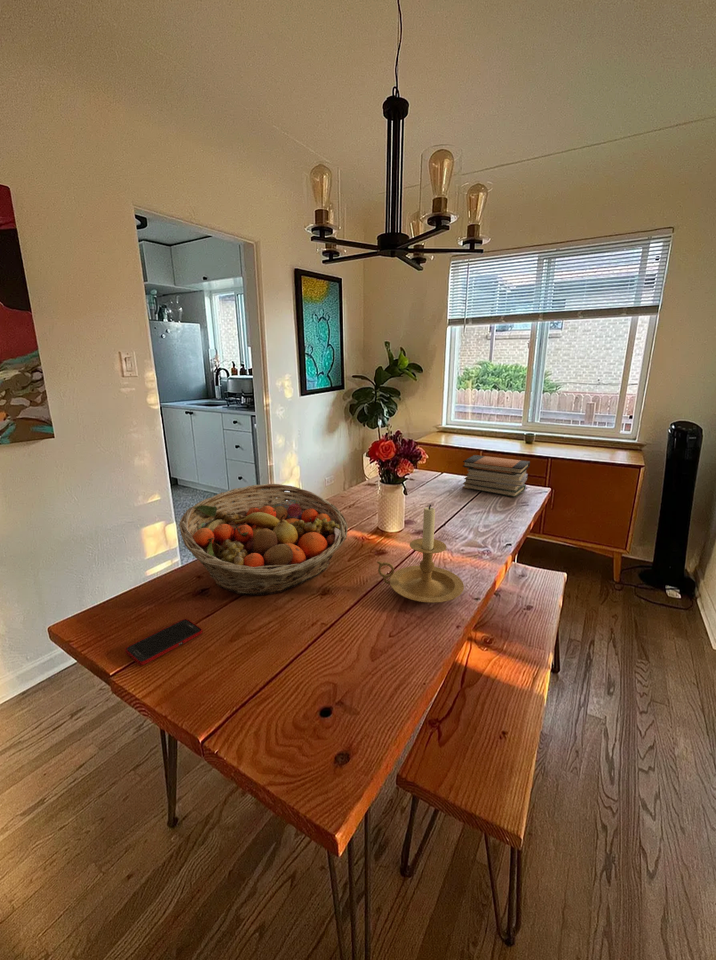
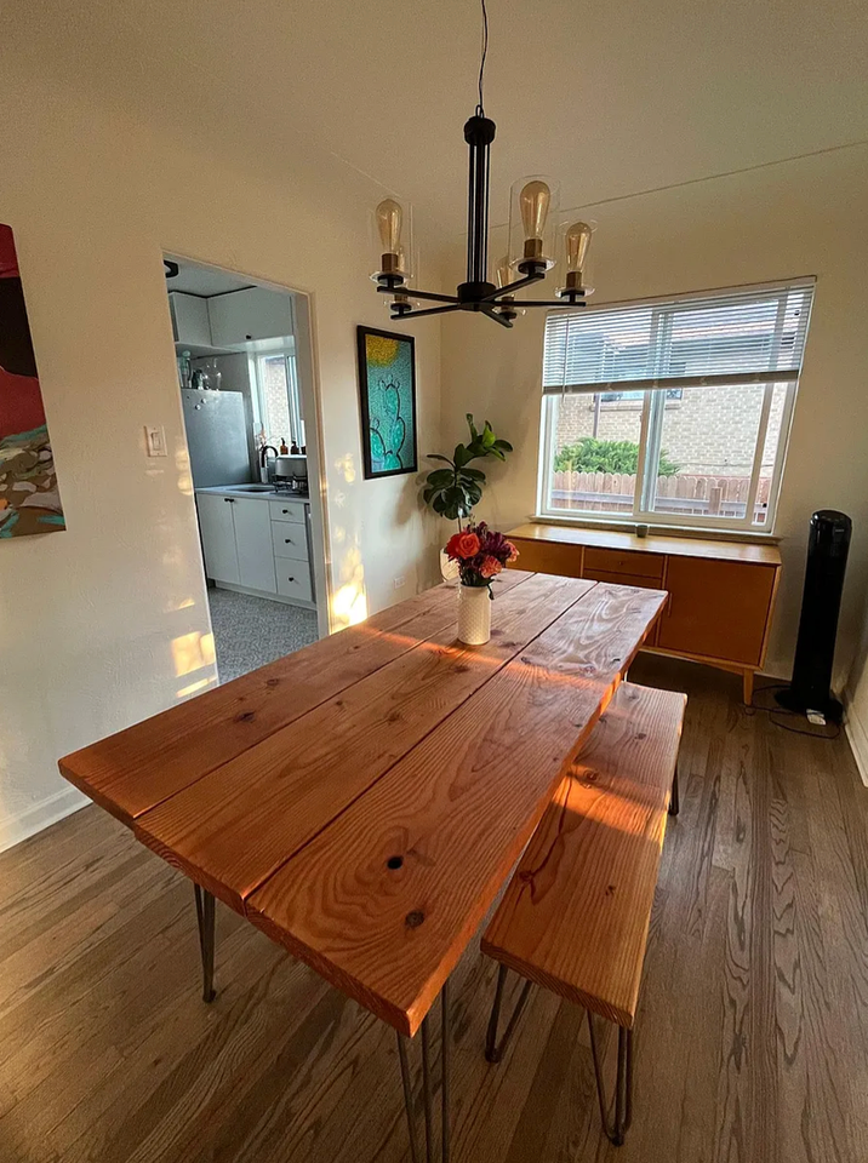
- cell phone (165, 640)
- book stack (495, 475)
- candle holder (427, 548)
- fruit basket (269, 534)
